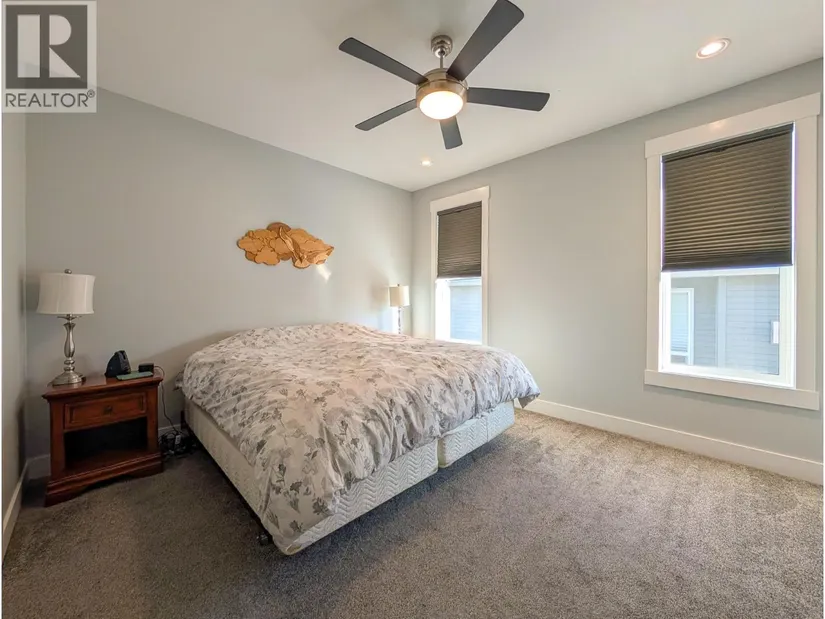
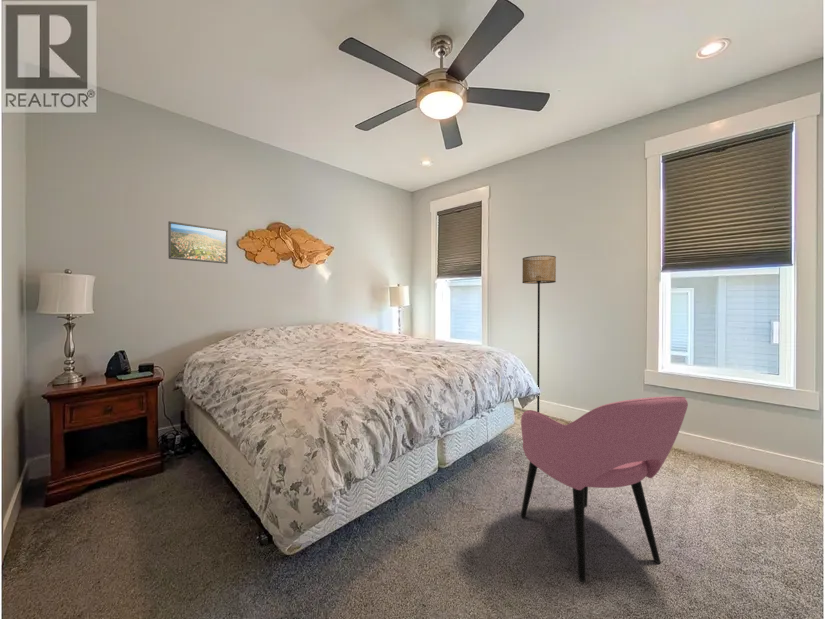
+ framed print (199, 243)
+ armchair (592, 462)
+ floor lamp (538, 337)
